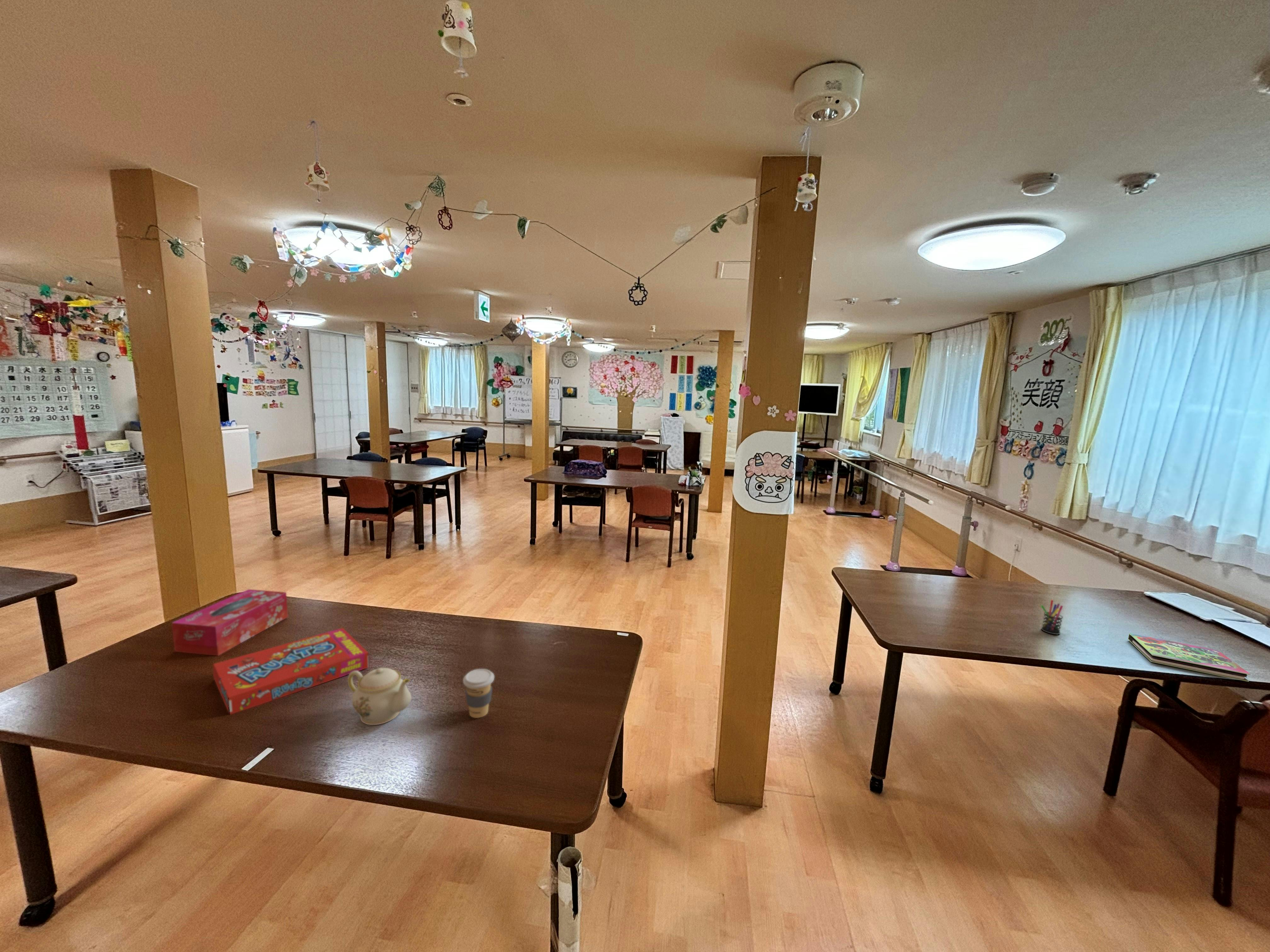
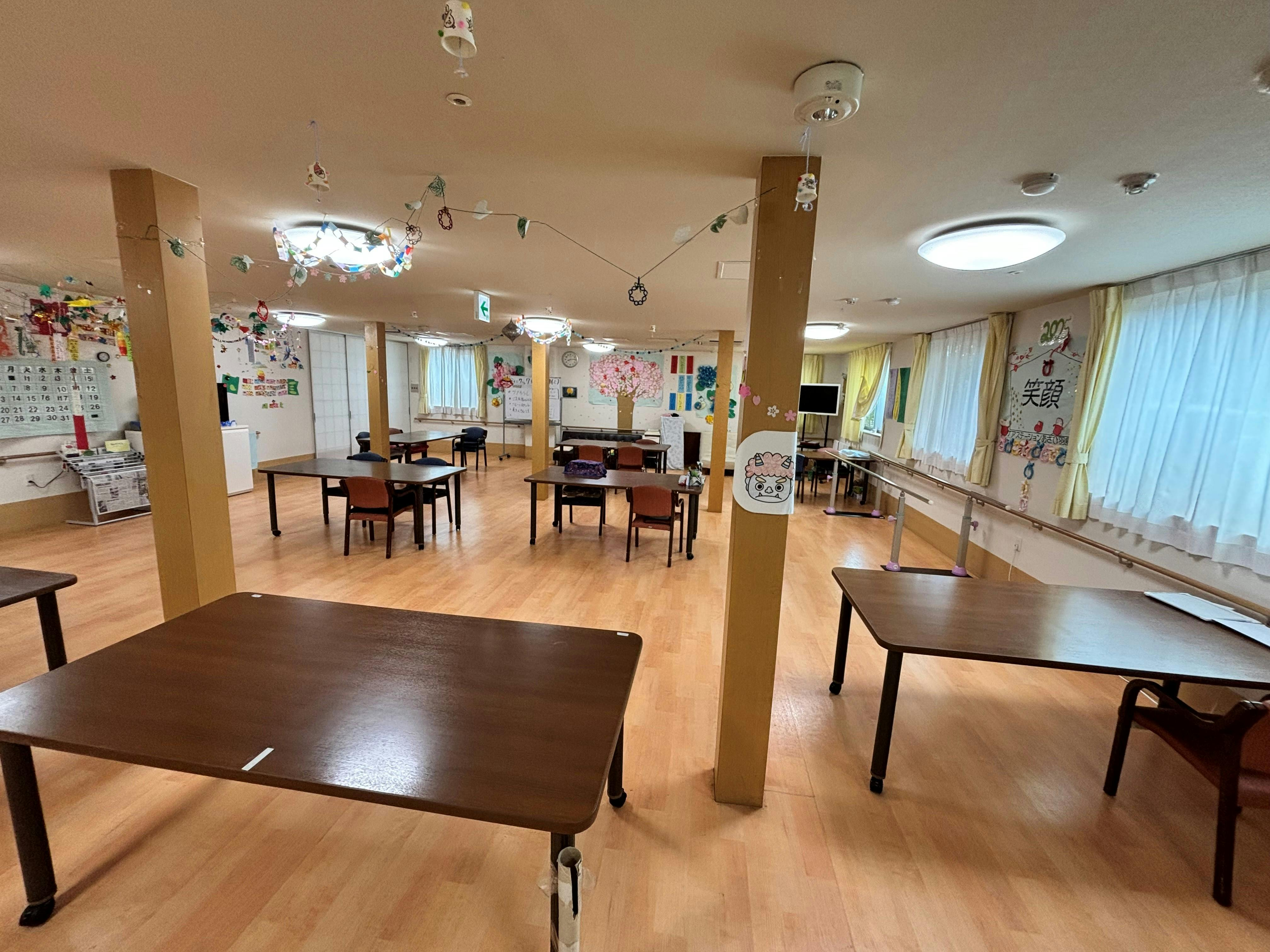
- snack box (294, 666)
- pen holder (1050, 616)
- coffee cup (479, 694)
- book (1184, 655)
- tissue box (235, 620)
- teapot (378, 691)
